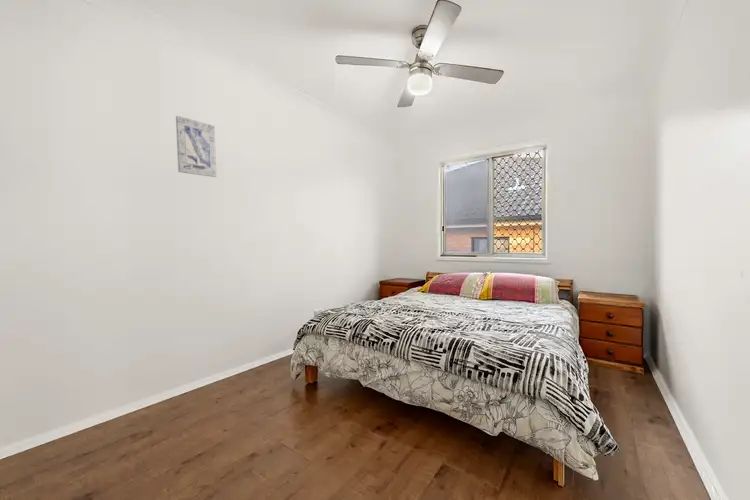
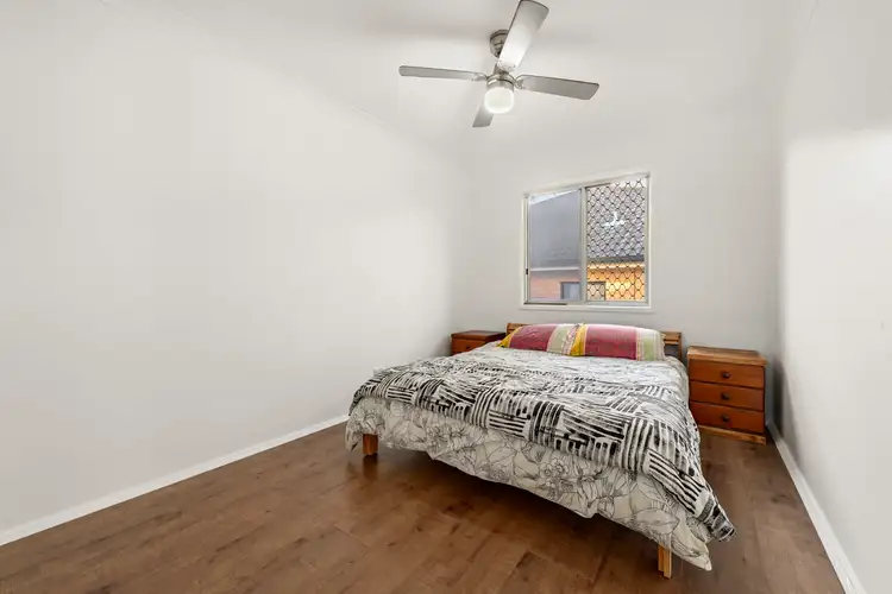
- wall art (197, 147)
